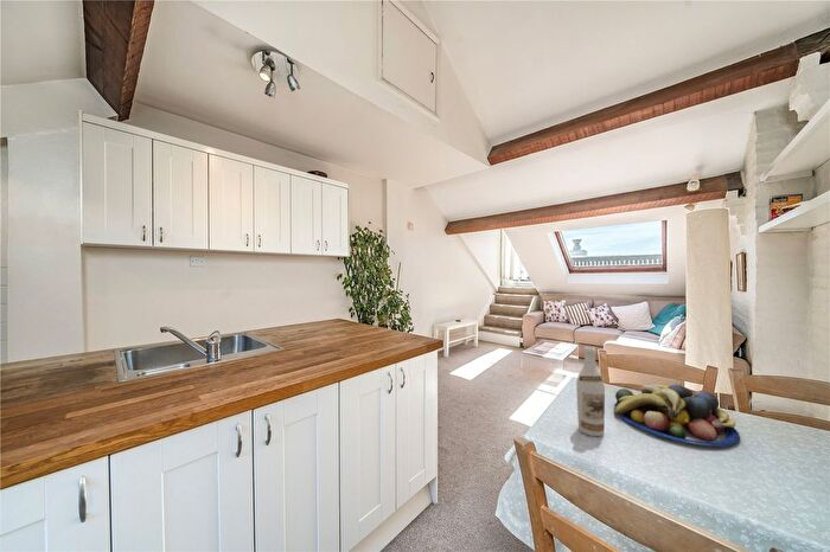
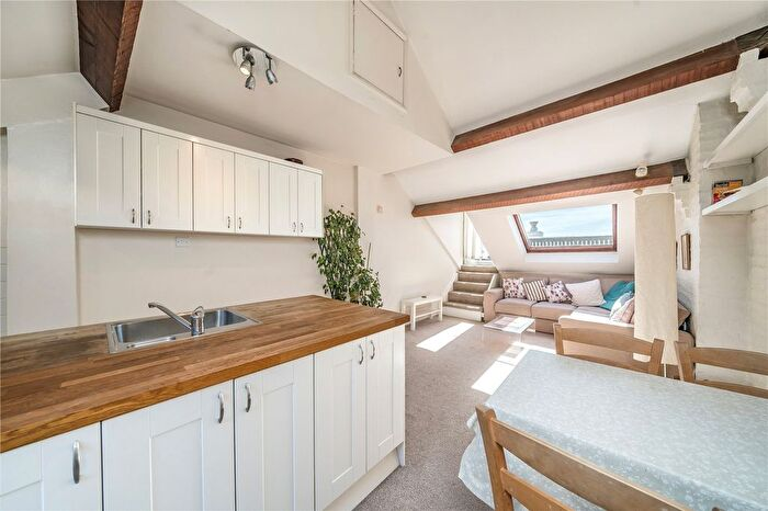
- fruit bowl (670, 403)
- wine bottle (589, 389)
